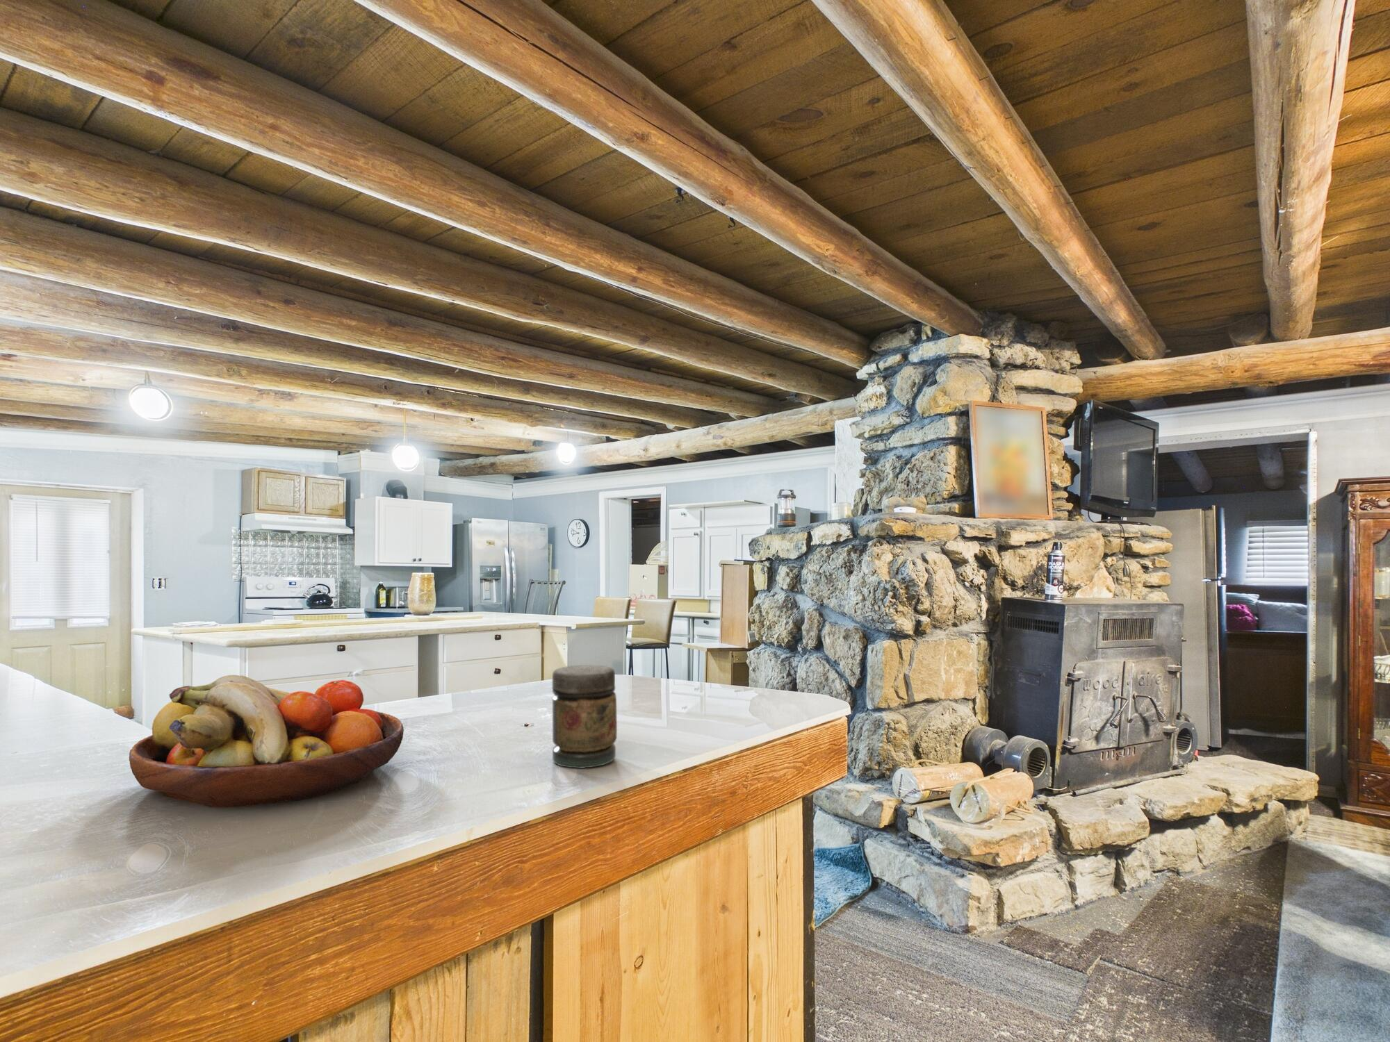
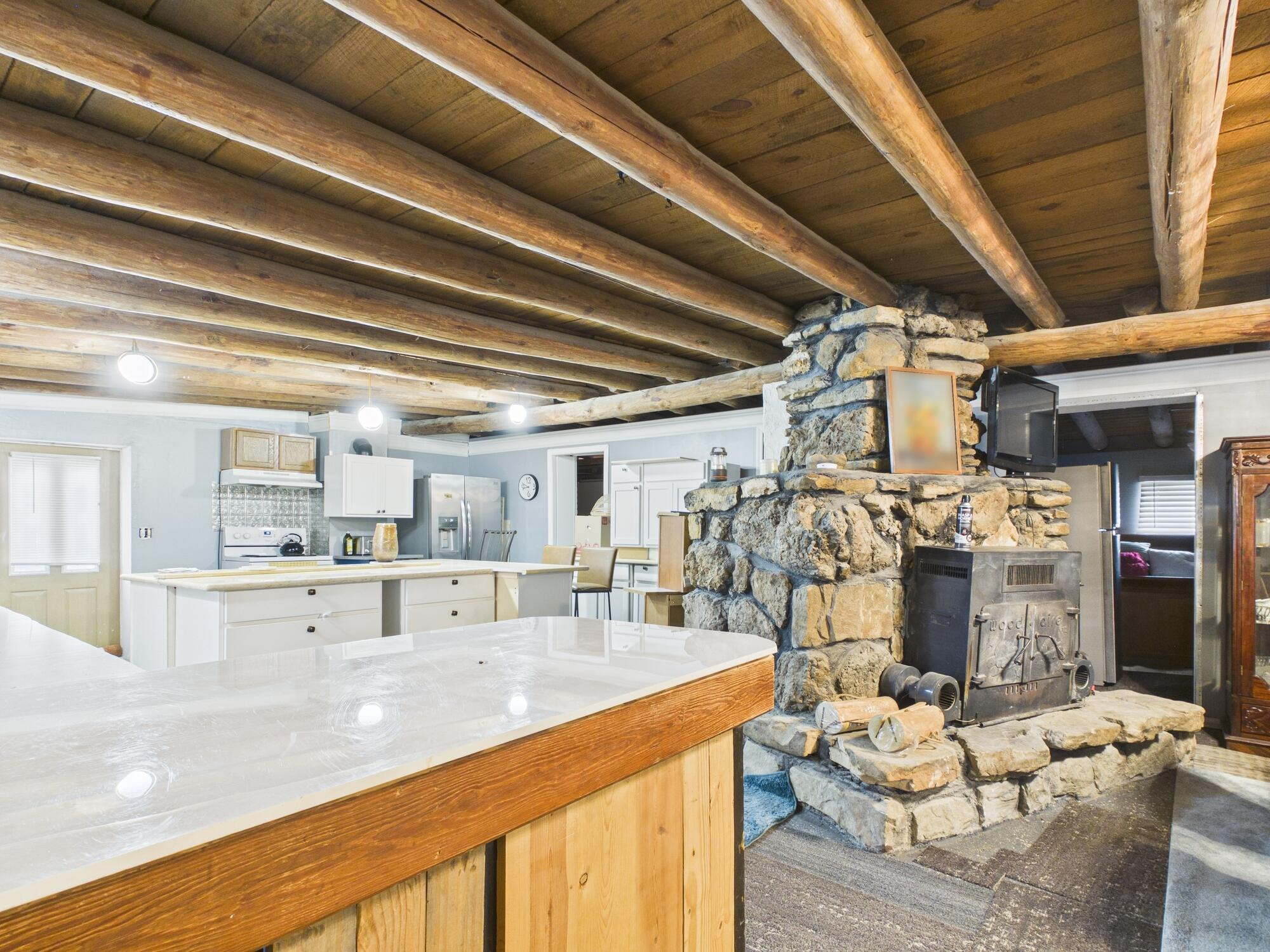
- fruit bowl (276, 725)
- jar (584, 714)
